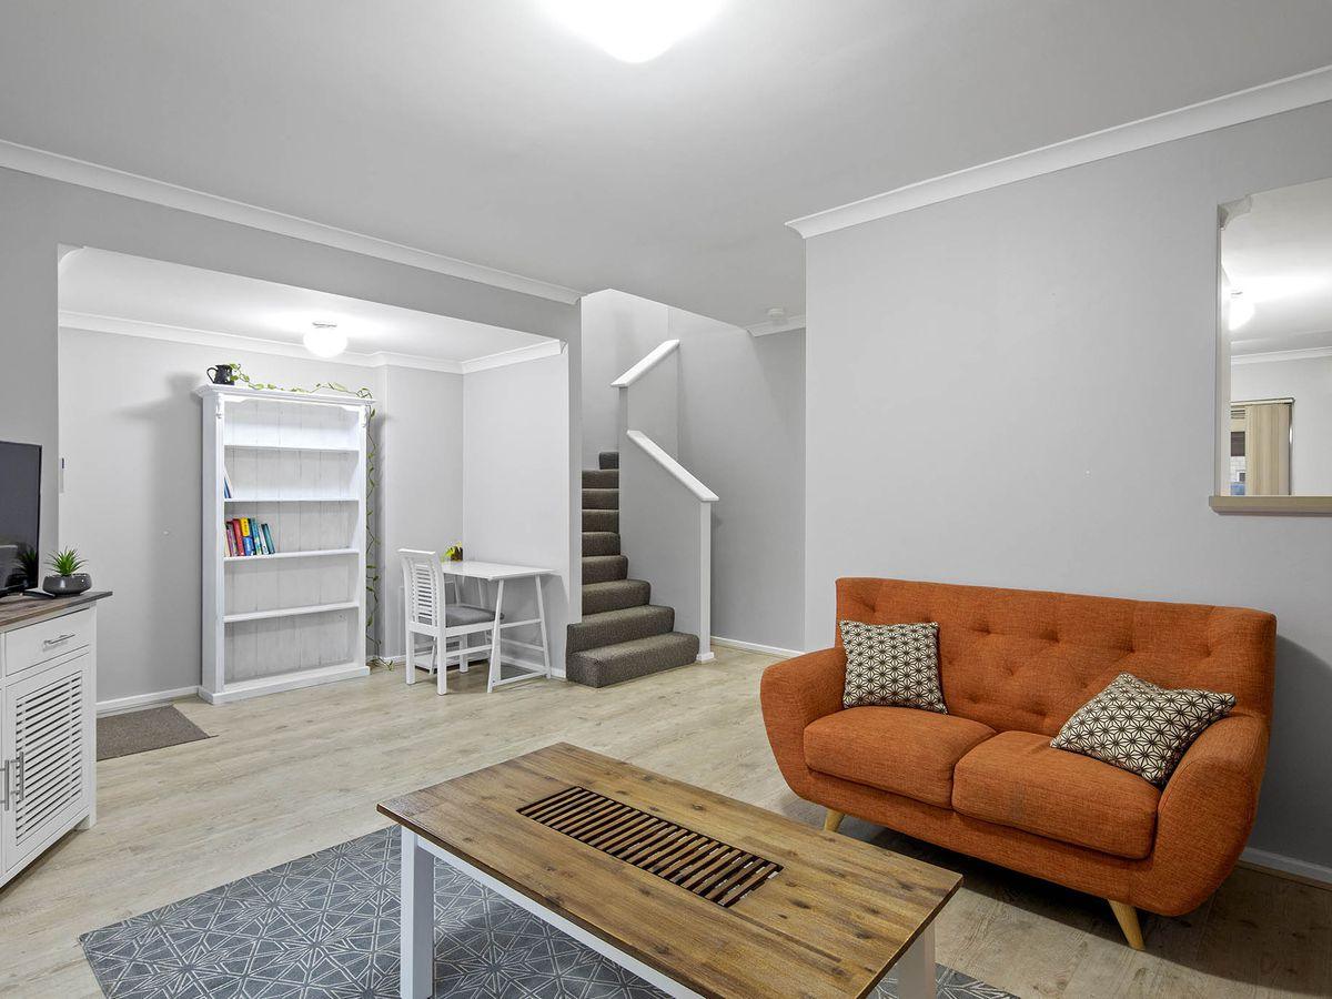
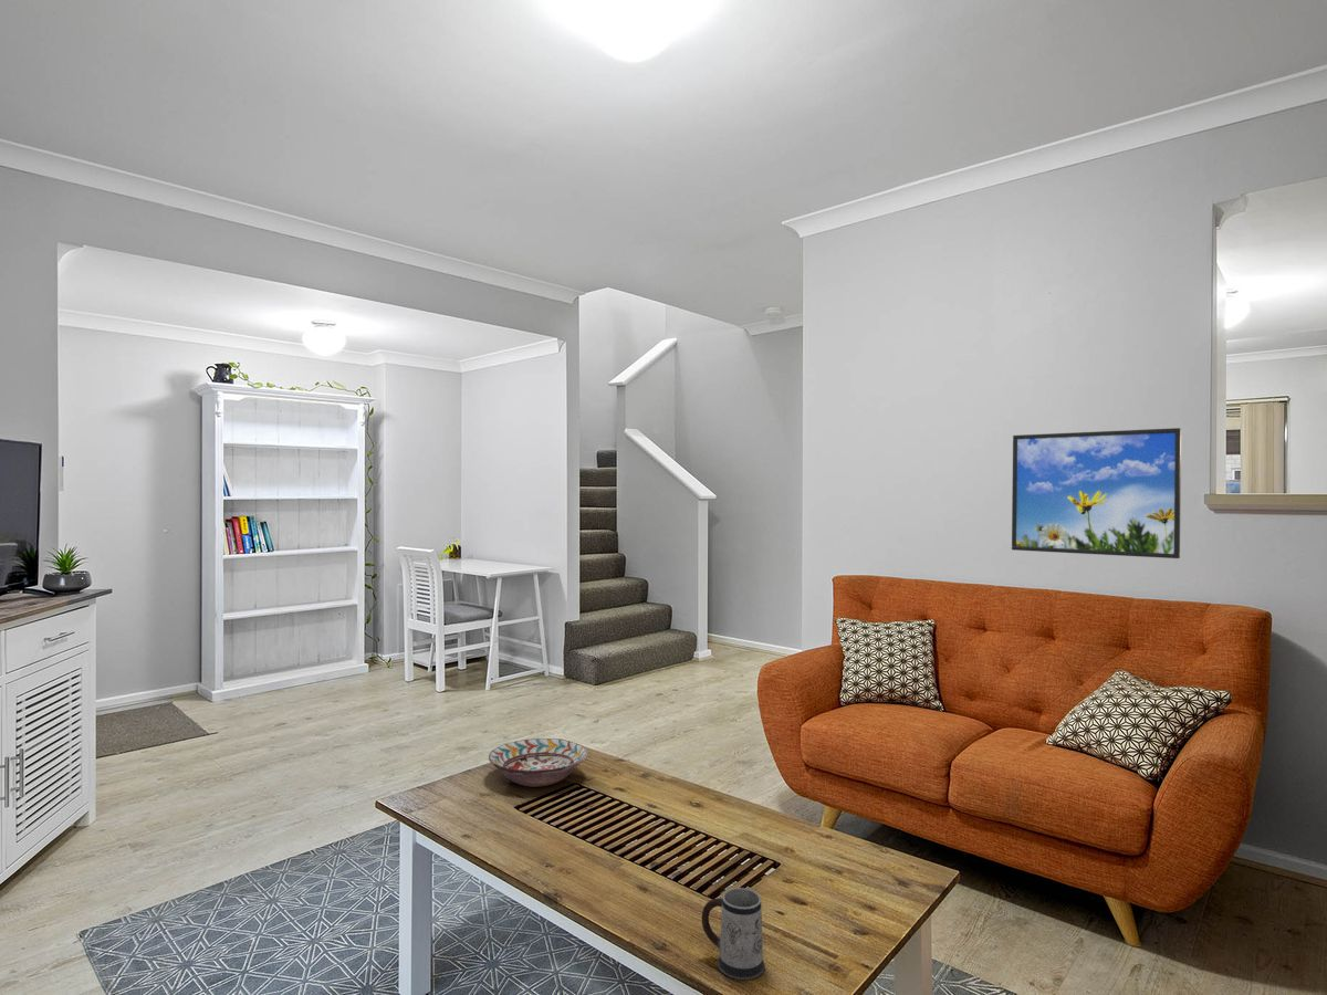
+ decorative bowl (537, 765)
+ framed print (1090, 492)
+ mug (731, 928)
